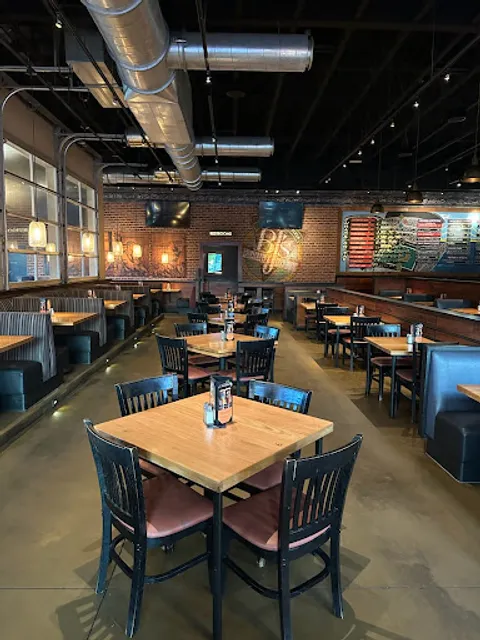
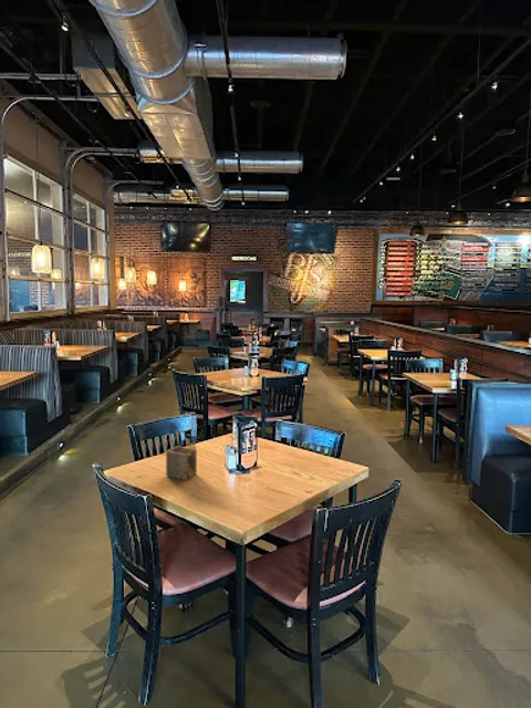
+ napkin holder (181, 458)
